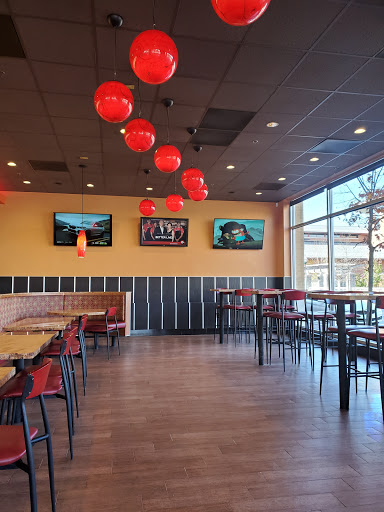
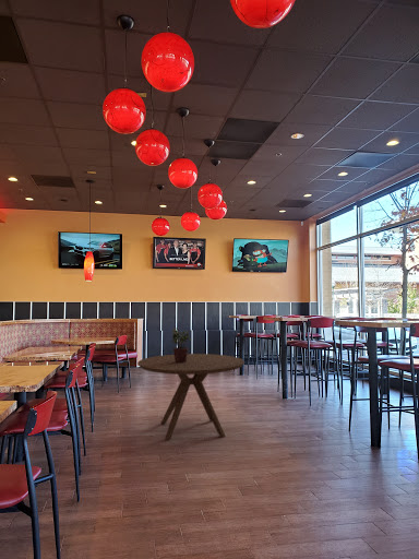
+ potted plant (181, 344)
+ dining table (187, 392)
